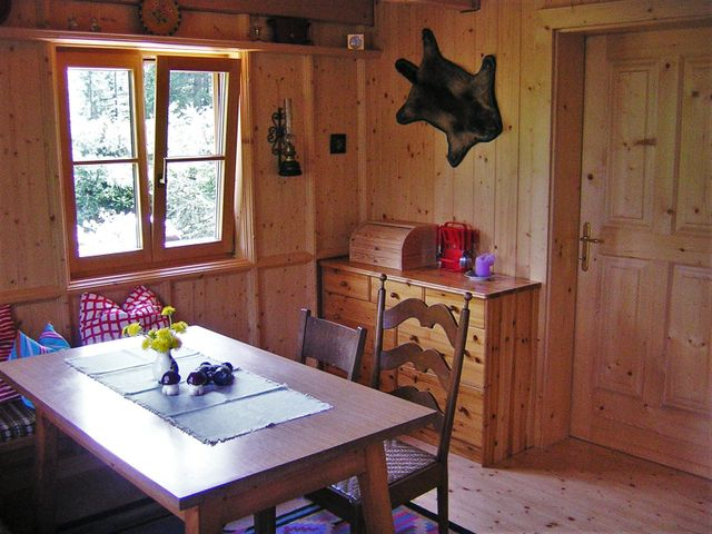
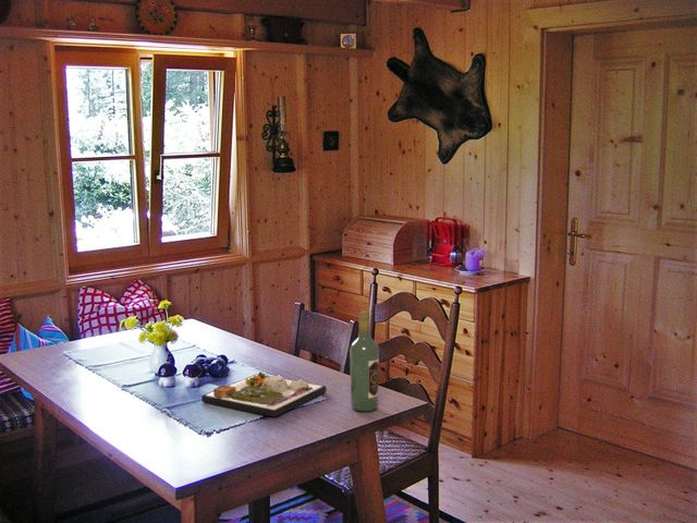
+ dinner plate (265, 389)
+ wine bottle (364, 360)
